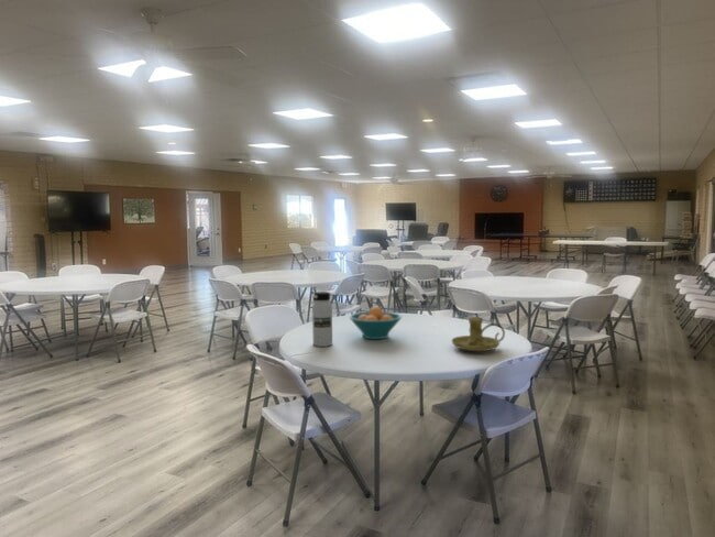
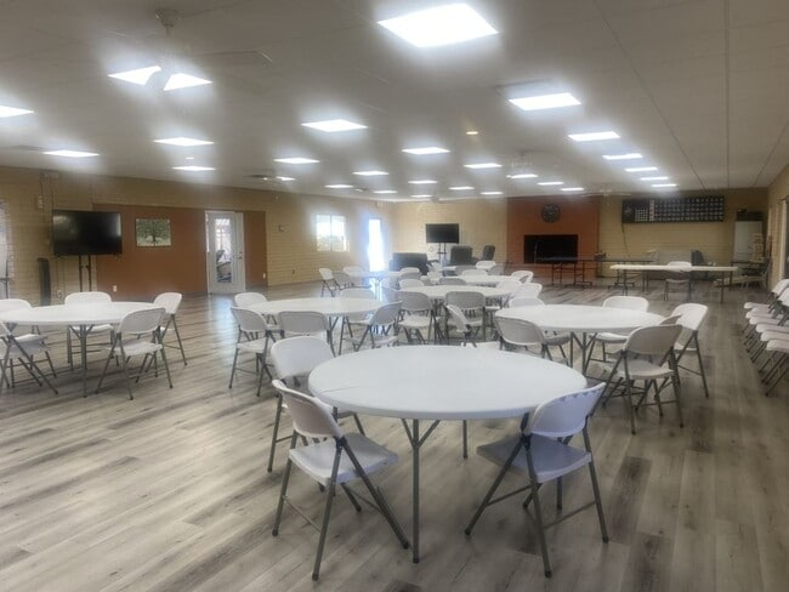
- fruit bowl (375, 321)
- candle holder (480, 332)
- water bottle (322, 318)
